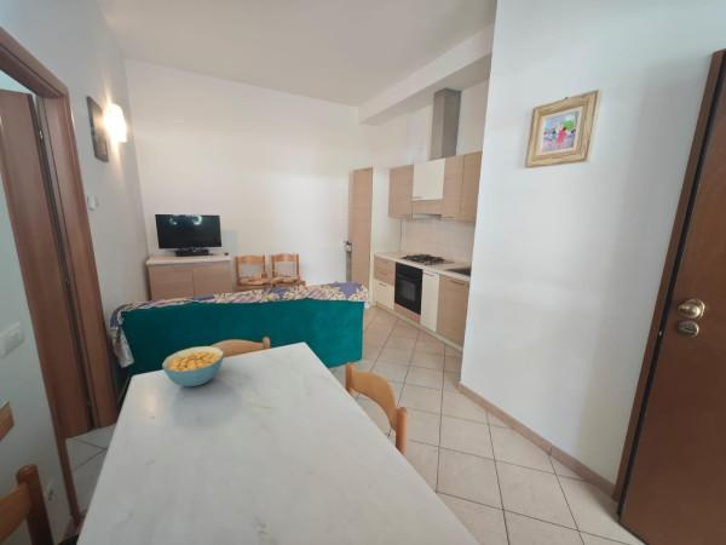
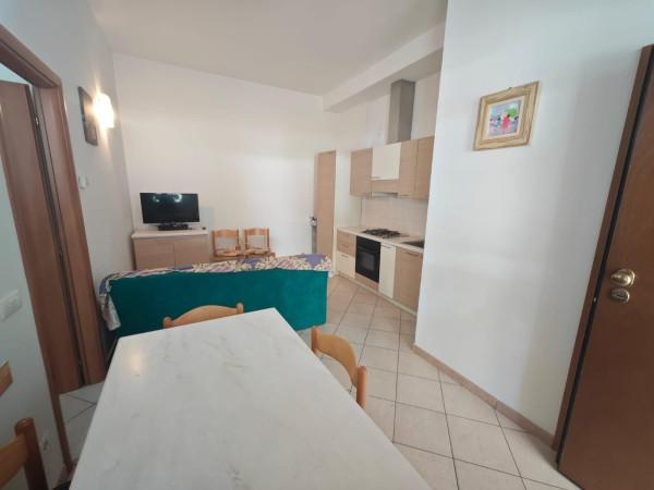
- cereal bowl (195, 369)
